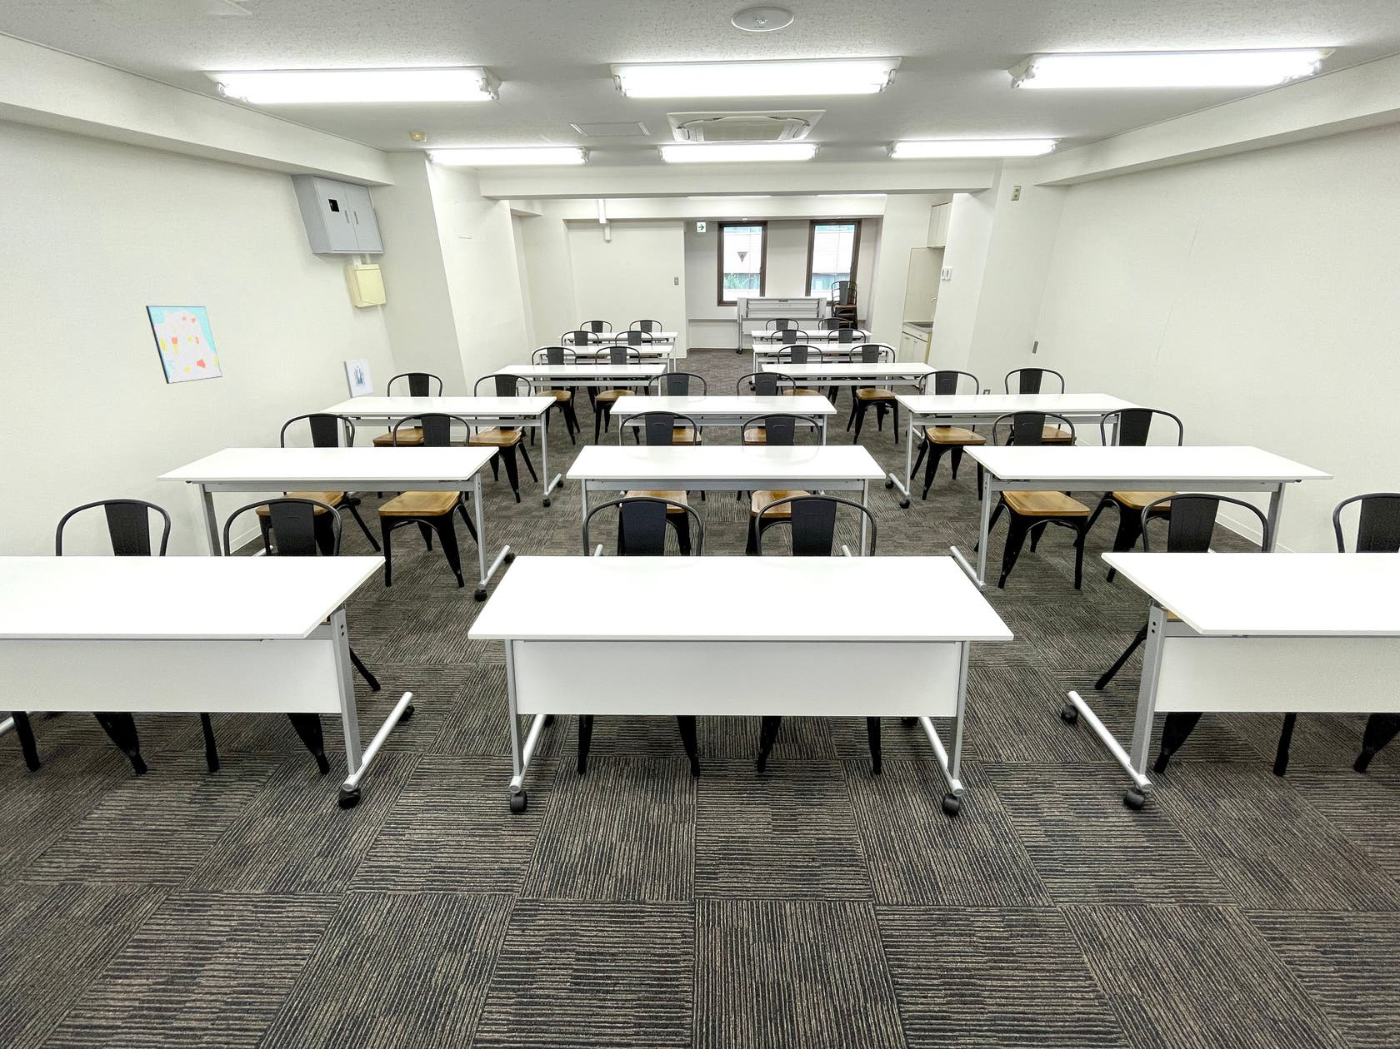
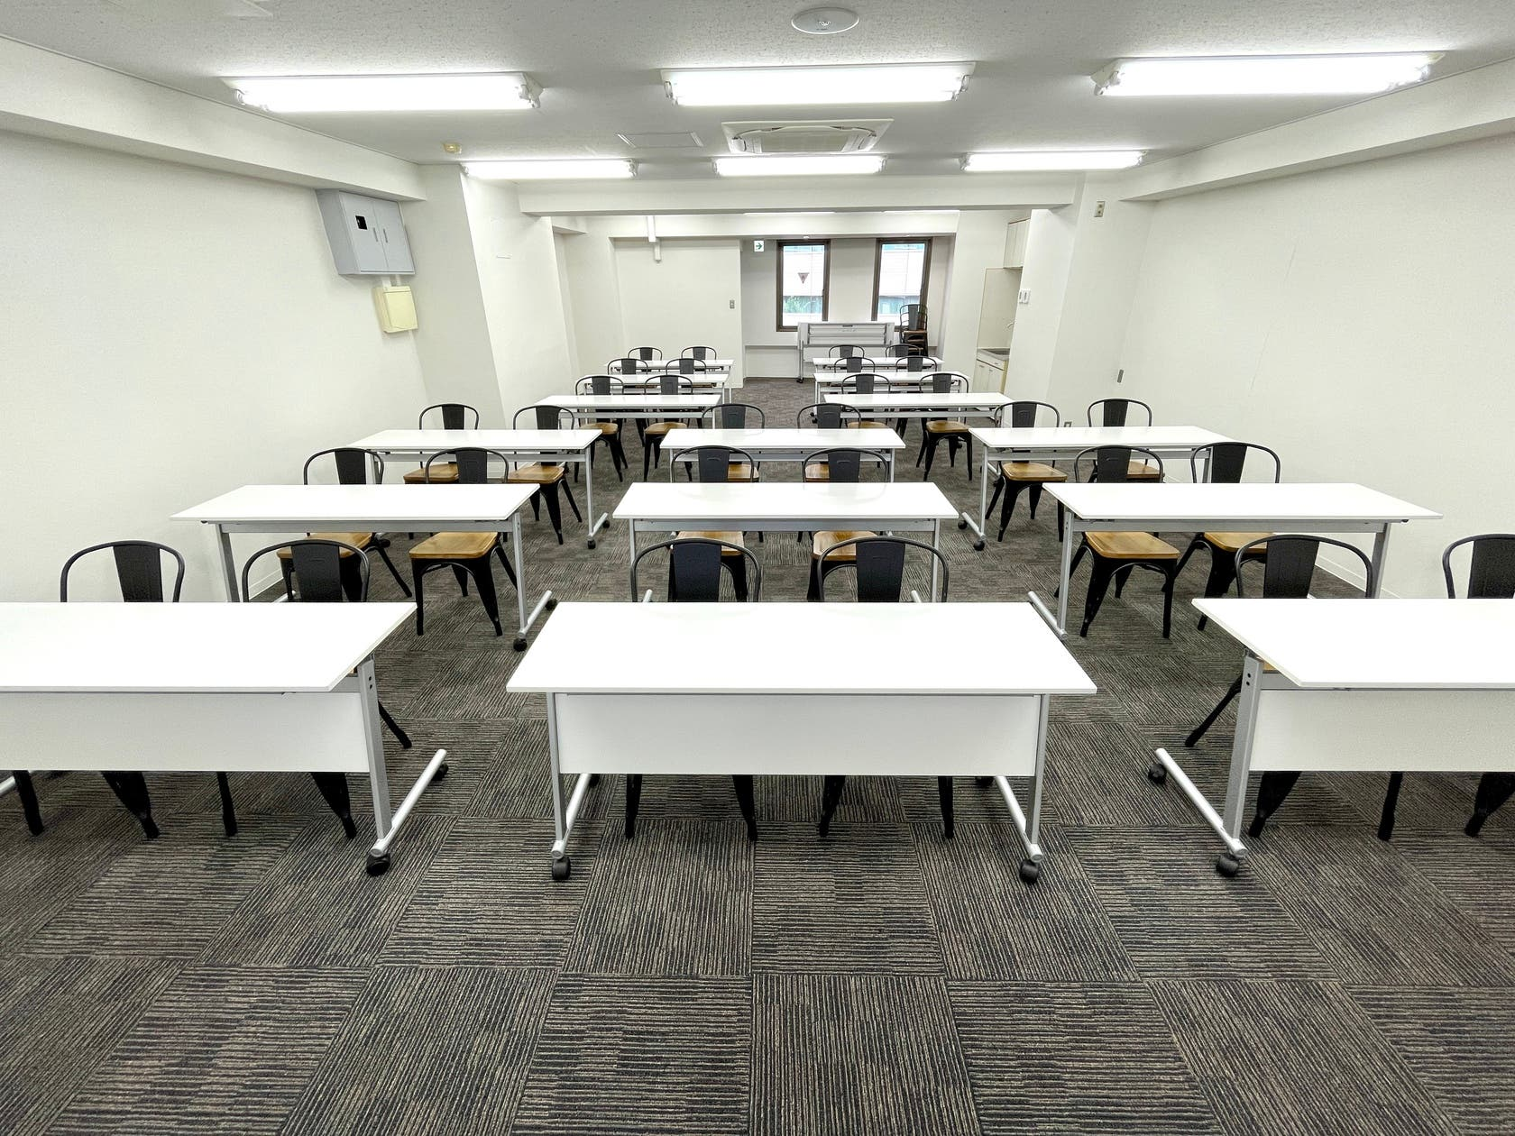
- wall art (359, 378)
- wall art (186, 344)
